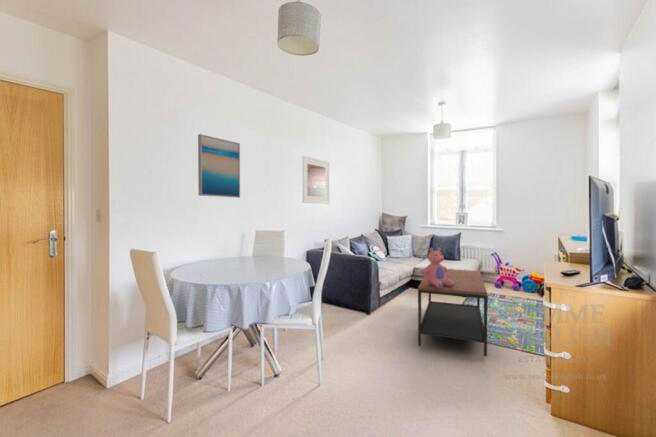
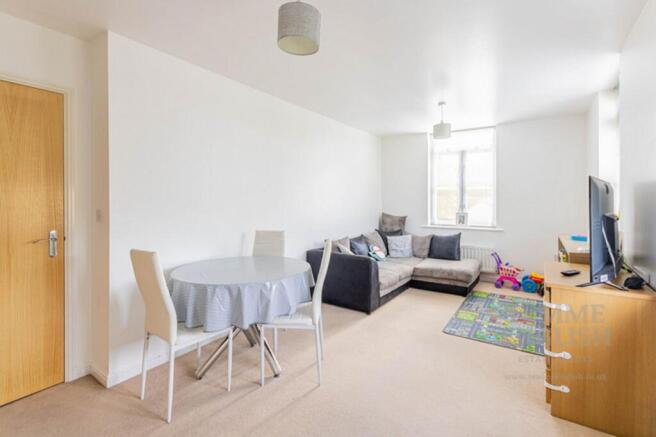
- teddy bear (438, 266)
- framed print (316, 181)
- wall art (220, 167)
- coffee table (452, 304)
